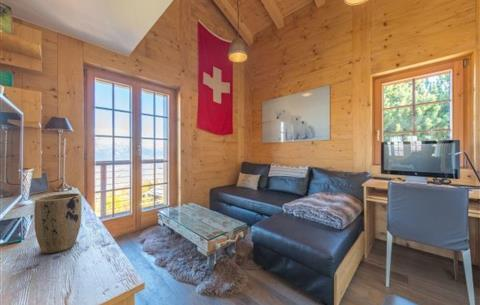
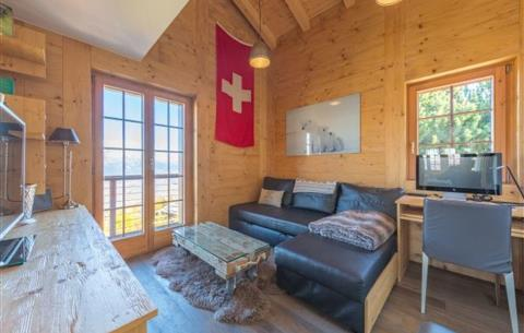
- plant pot (59, 222)
